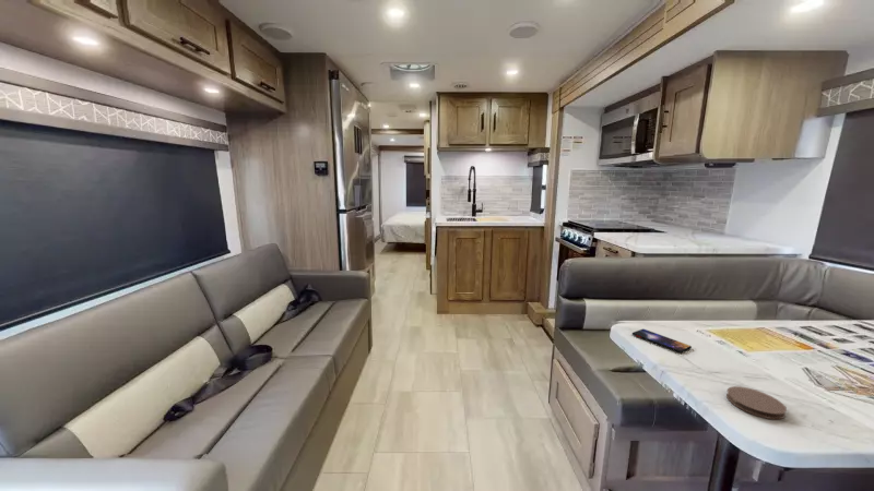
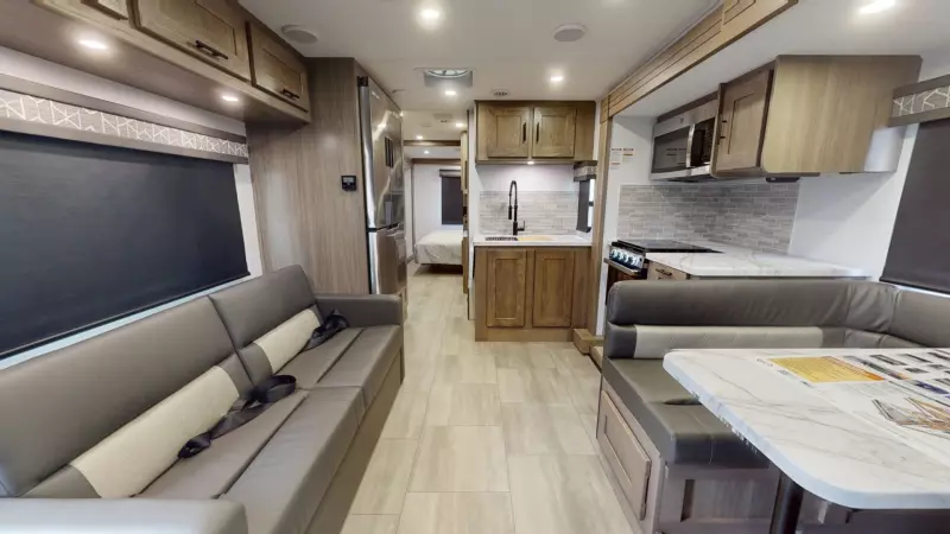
- coaster (755, 402)
- smartphone (660, 339)
